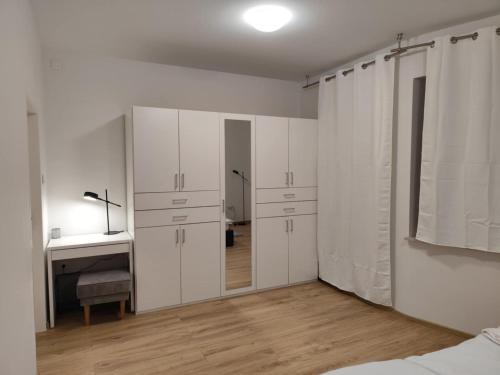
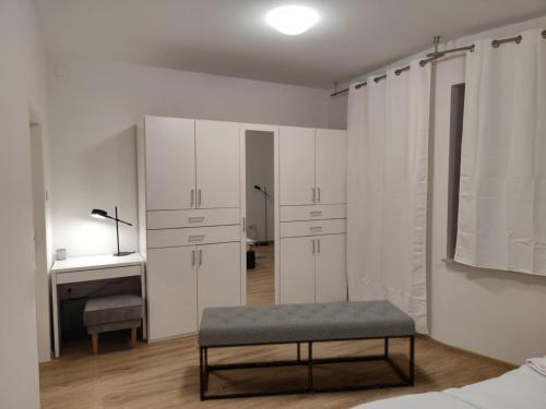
+ bench (304, 342)
